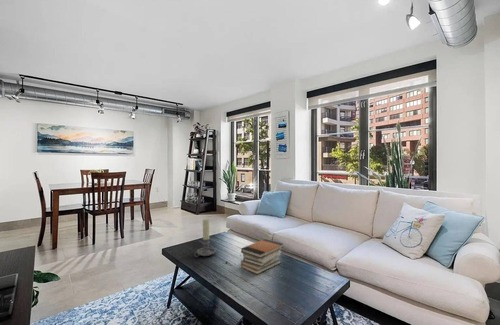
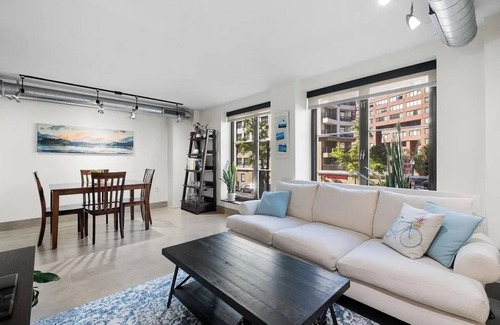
- book stack (262, 255)
- candle holder (204, 236)
